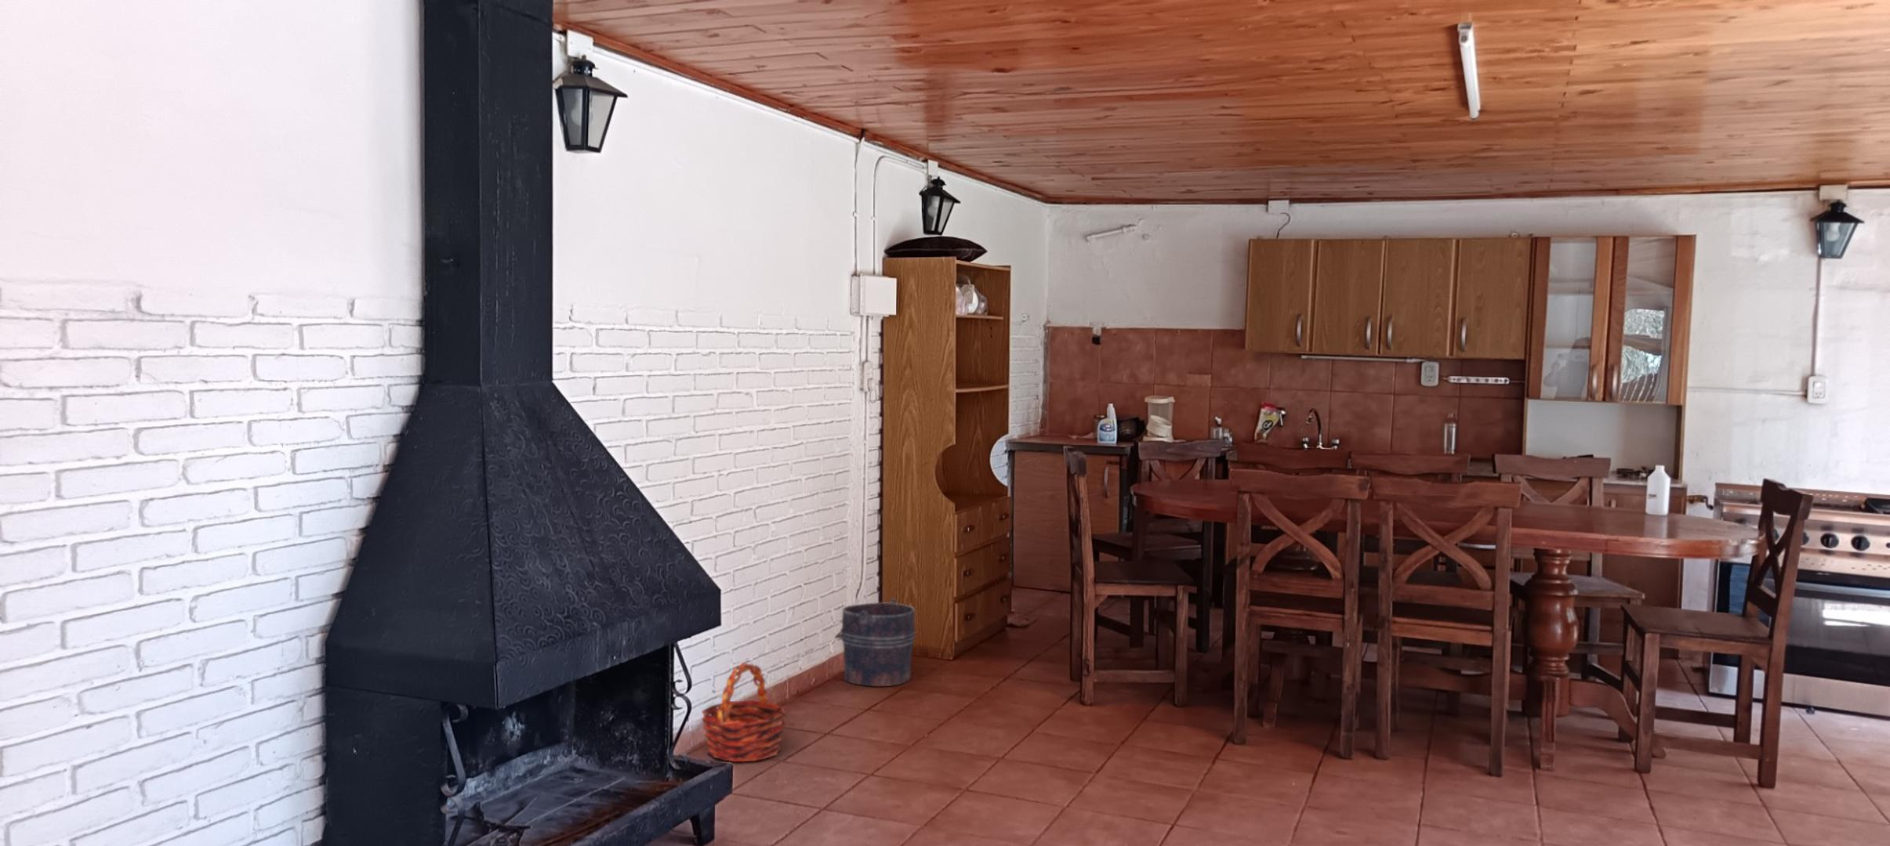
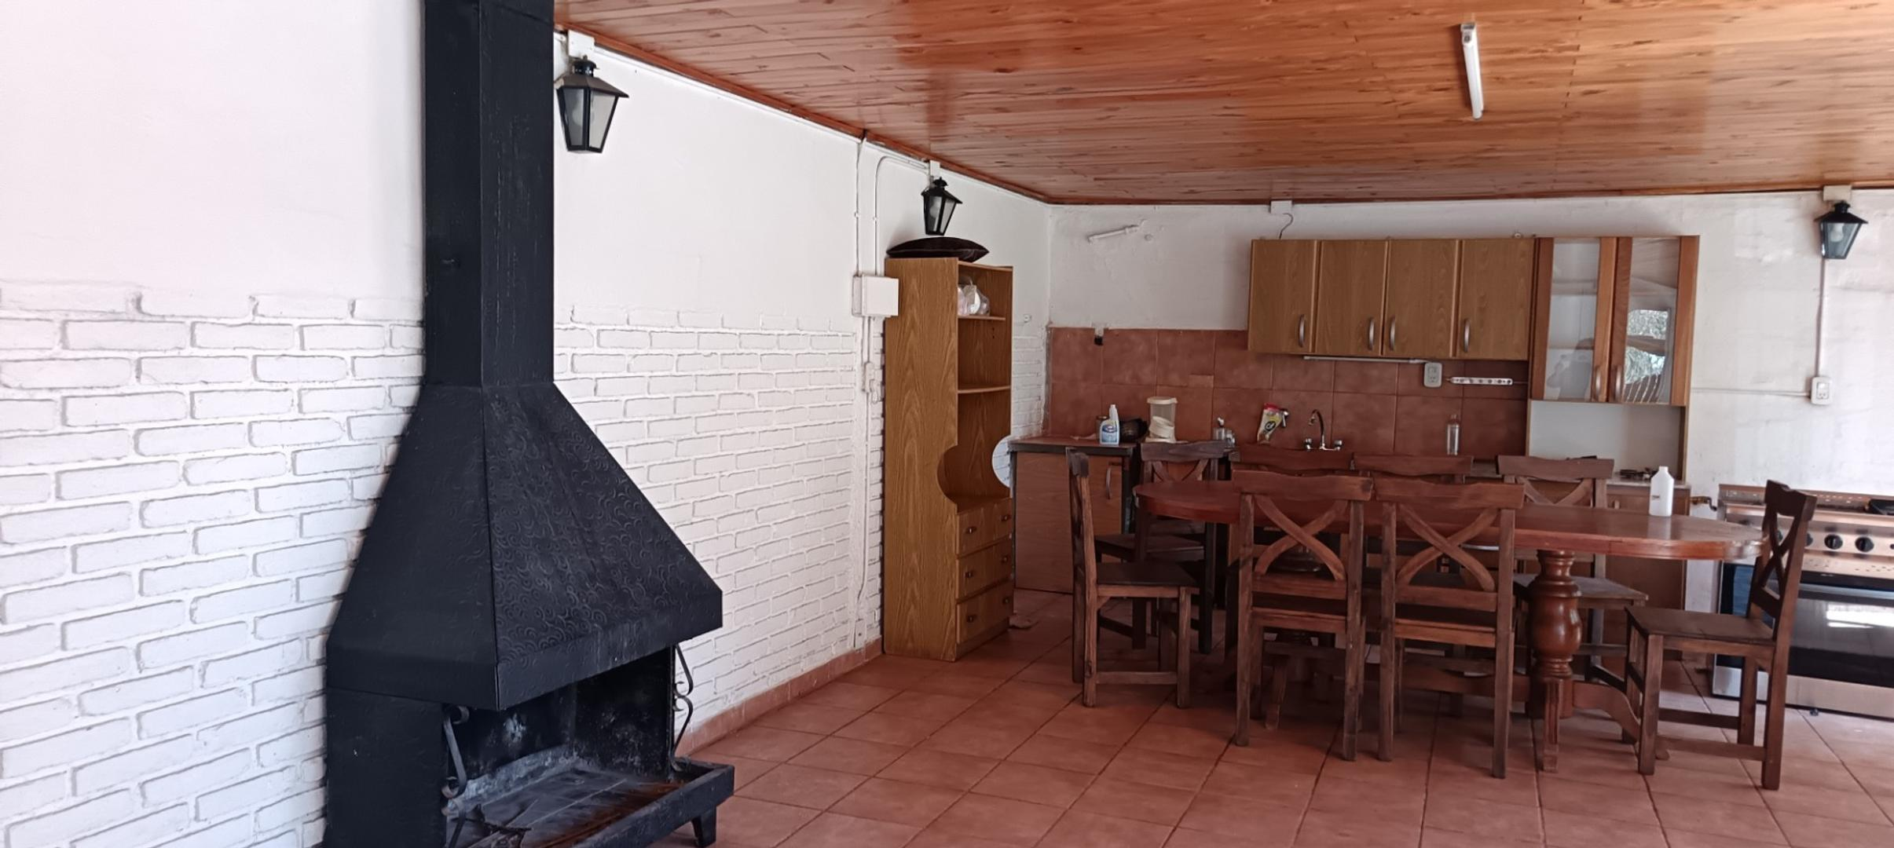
- bucket (878, 641)
- basket (744, 707)
